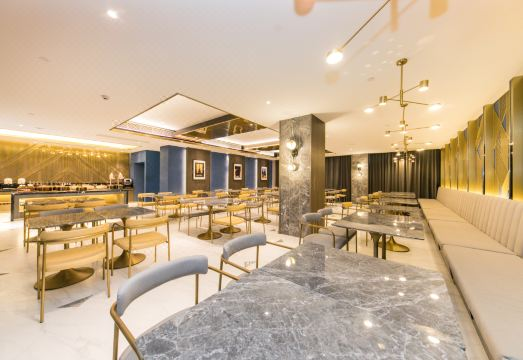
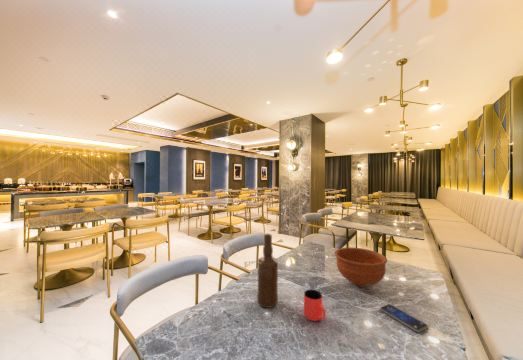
+ bowl (359, 268)
+ cup (315, 307)
+ smartphone (402, 316)
+ bottle (267, 268)
